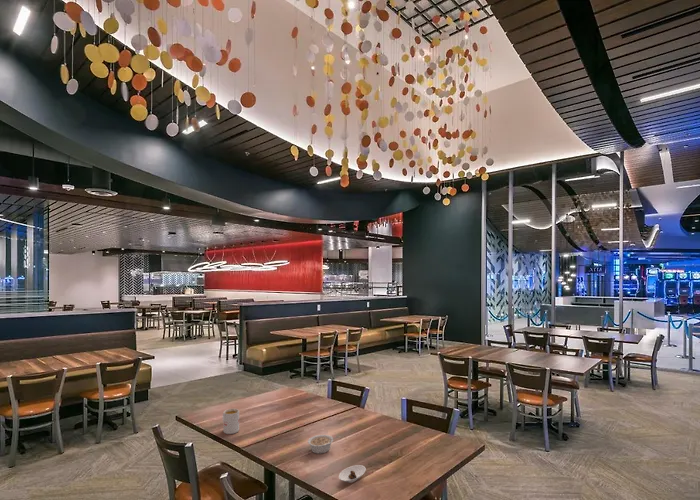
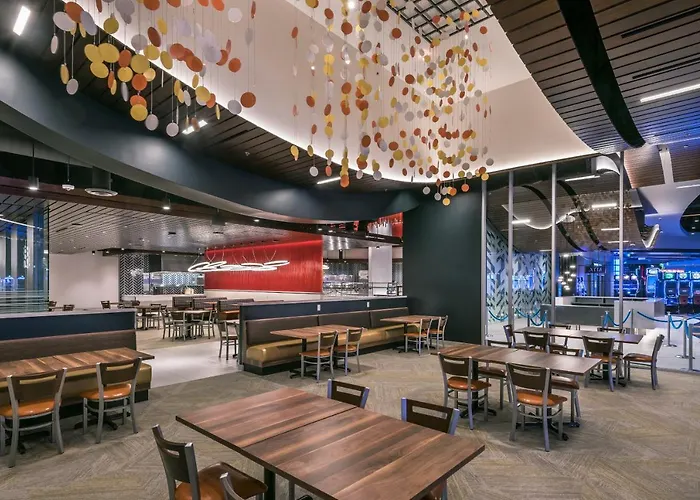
- saucer (352, 475)
- mug (229, 420)
- legume (321, 443)
